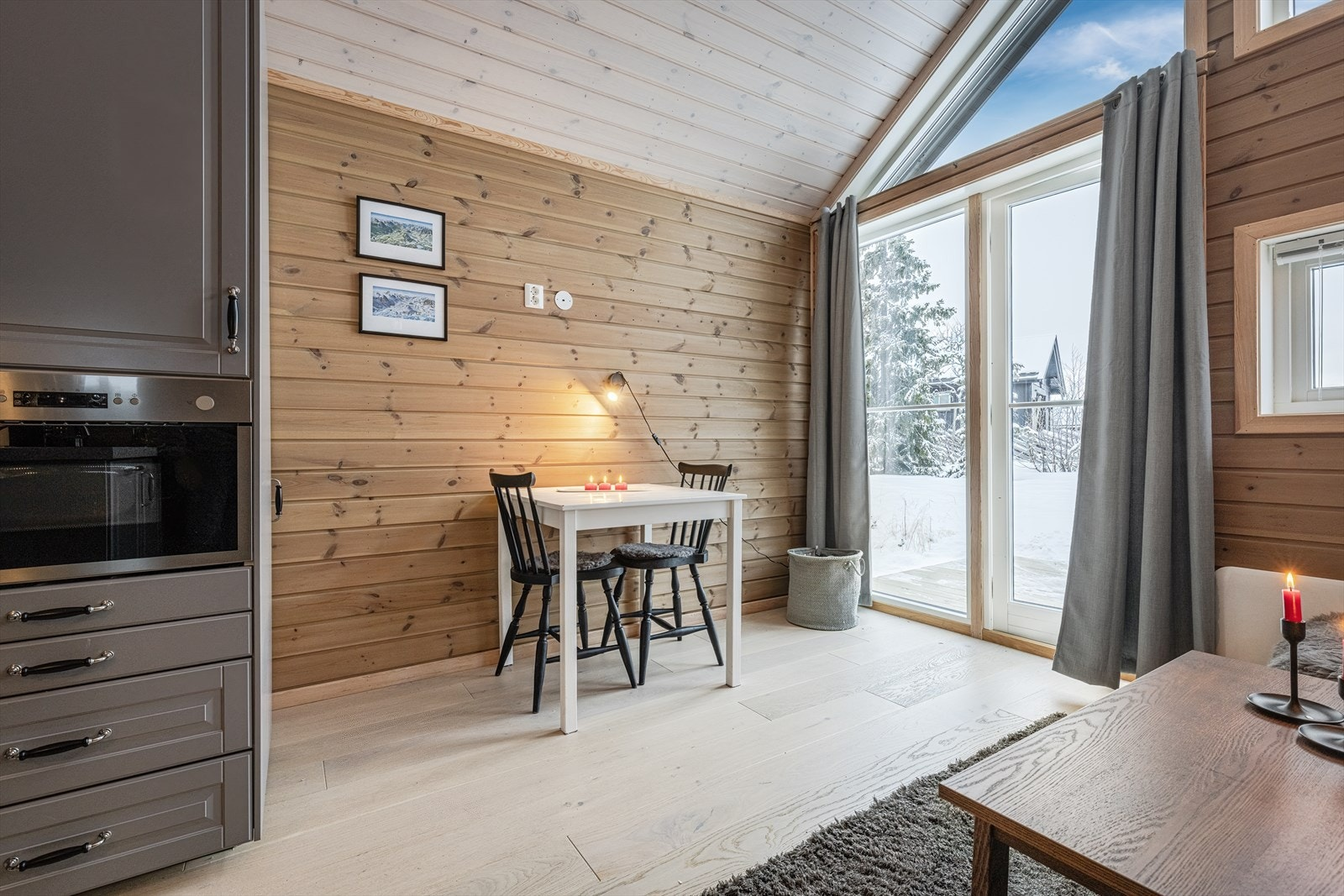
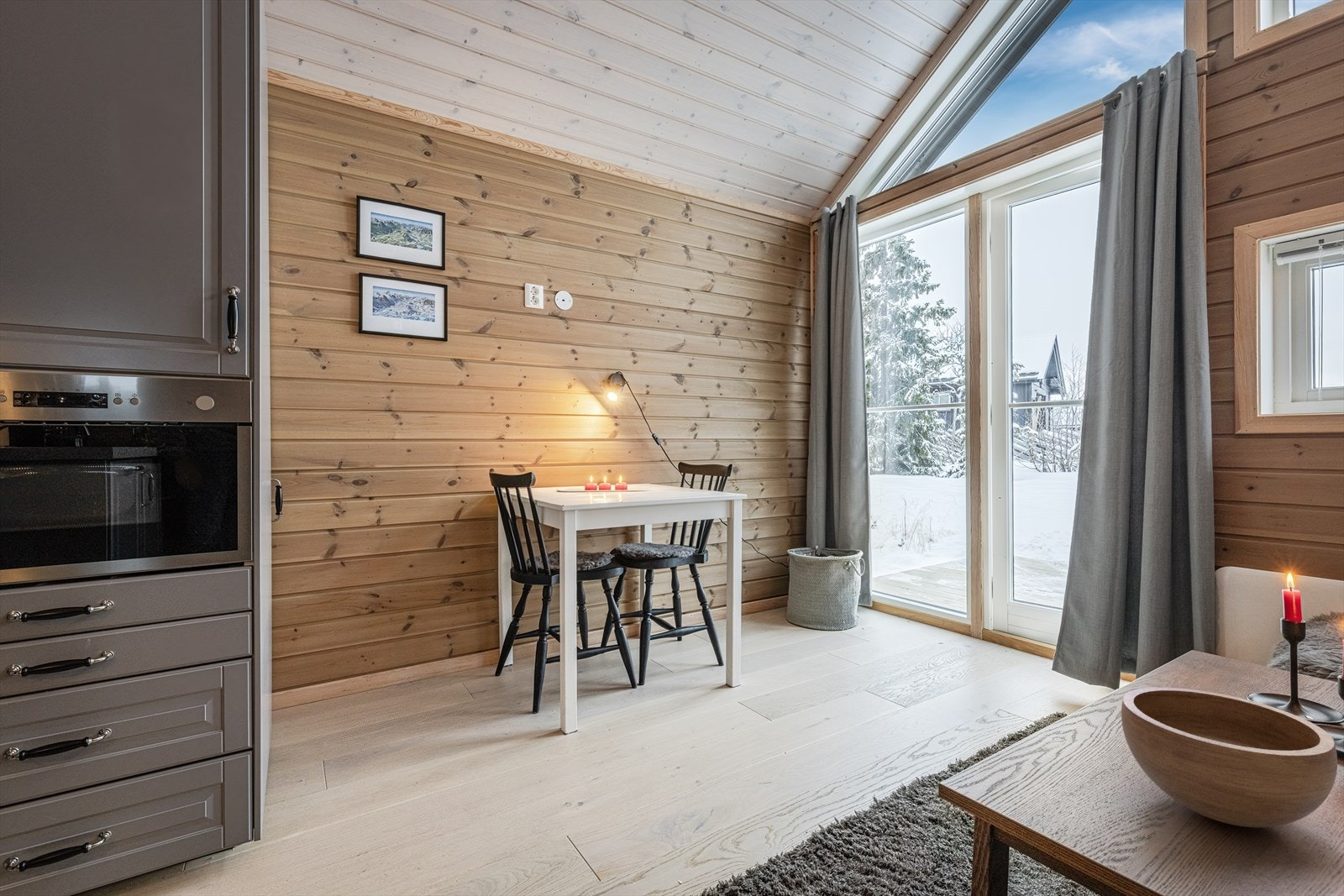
+ bowl (1220, 765)
